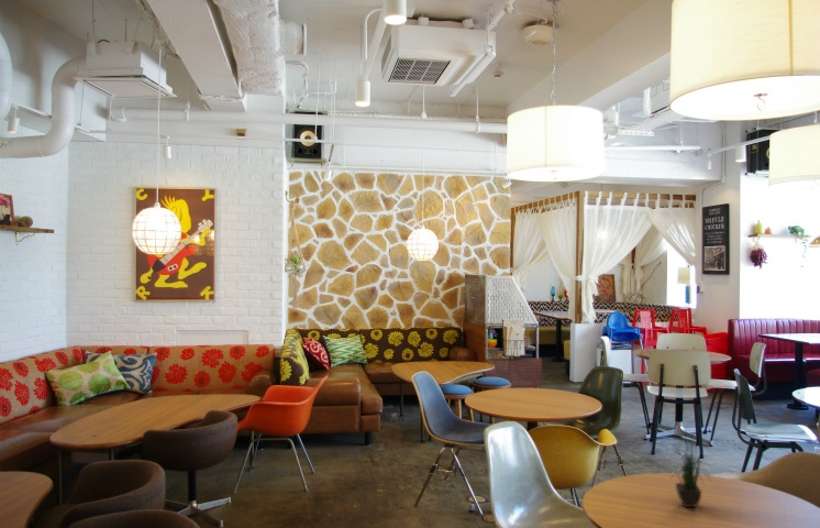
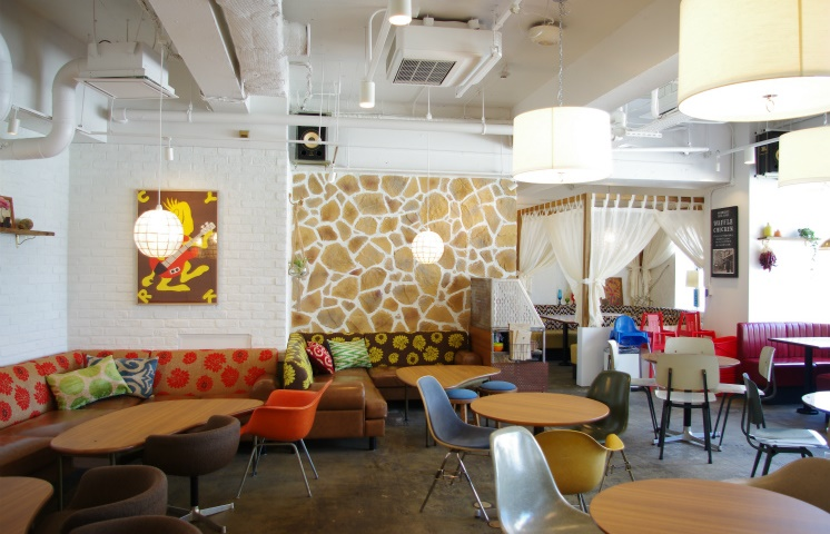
- potted plant (690, 462)
